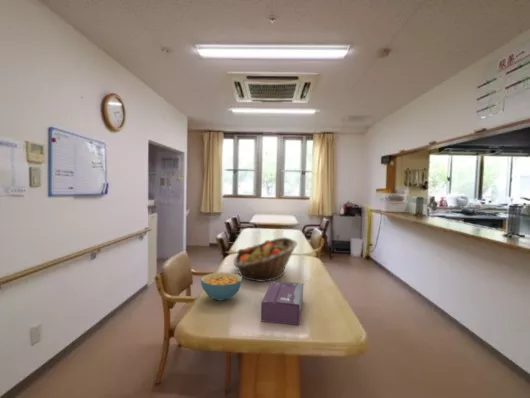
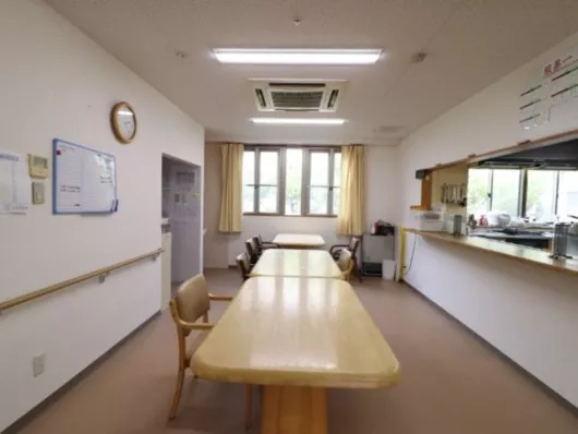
- cereal bowl (221, 288)
- tissue box (283, 300)
- fruit basket (264, 256)
